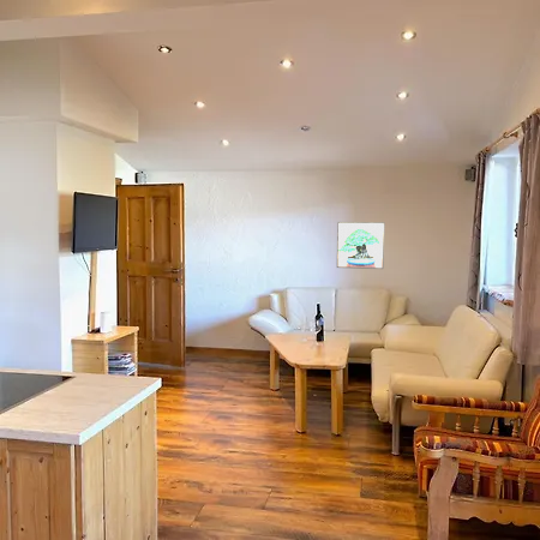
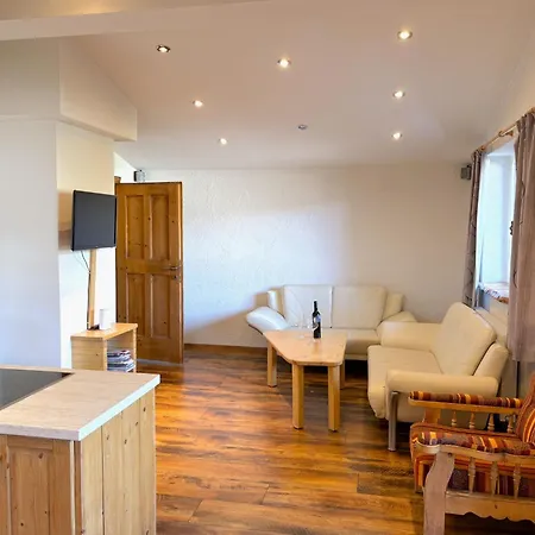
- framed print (360, 245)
